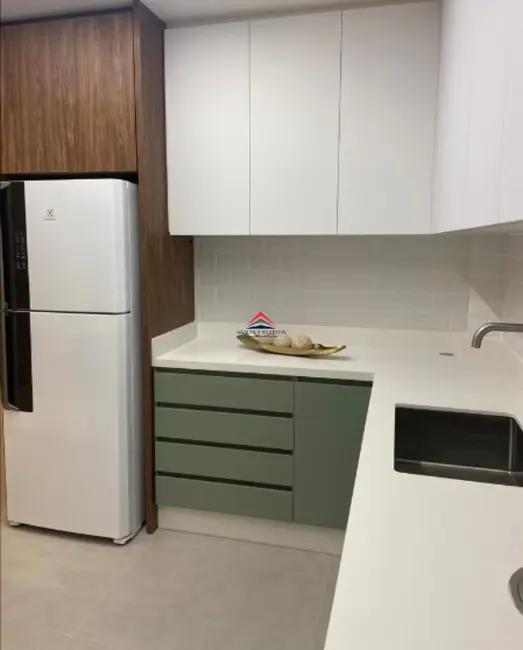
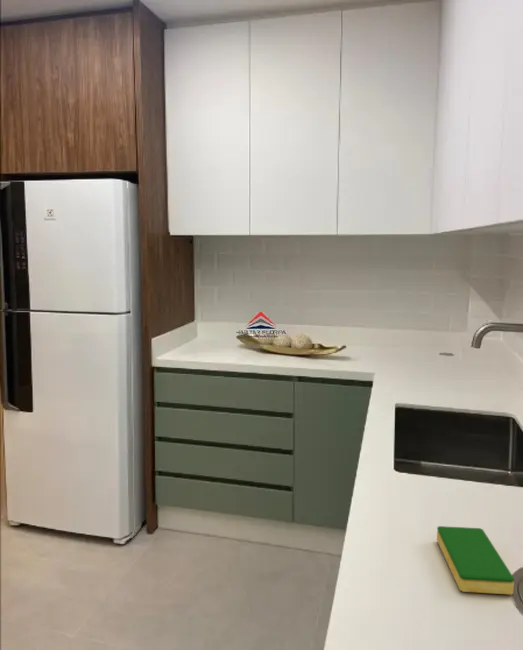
+ dish sponge (472, 557)
